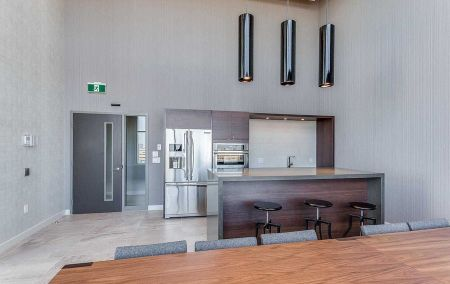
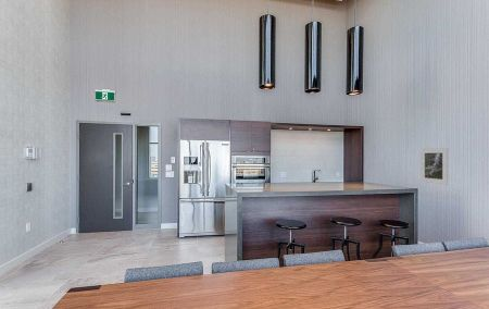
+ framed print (434, 165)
